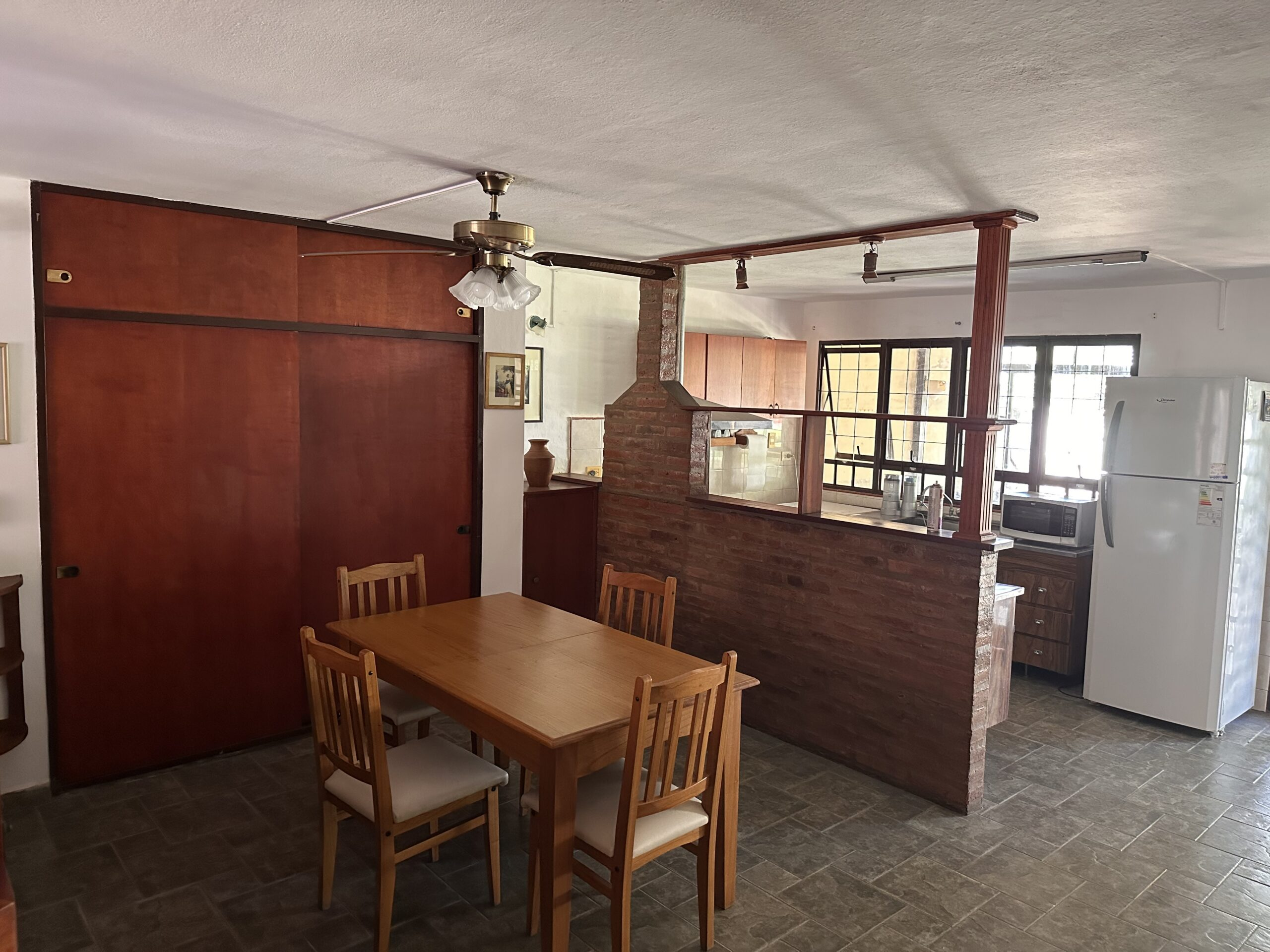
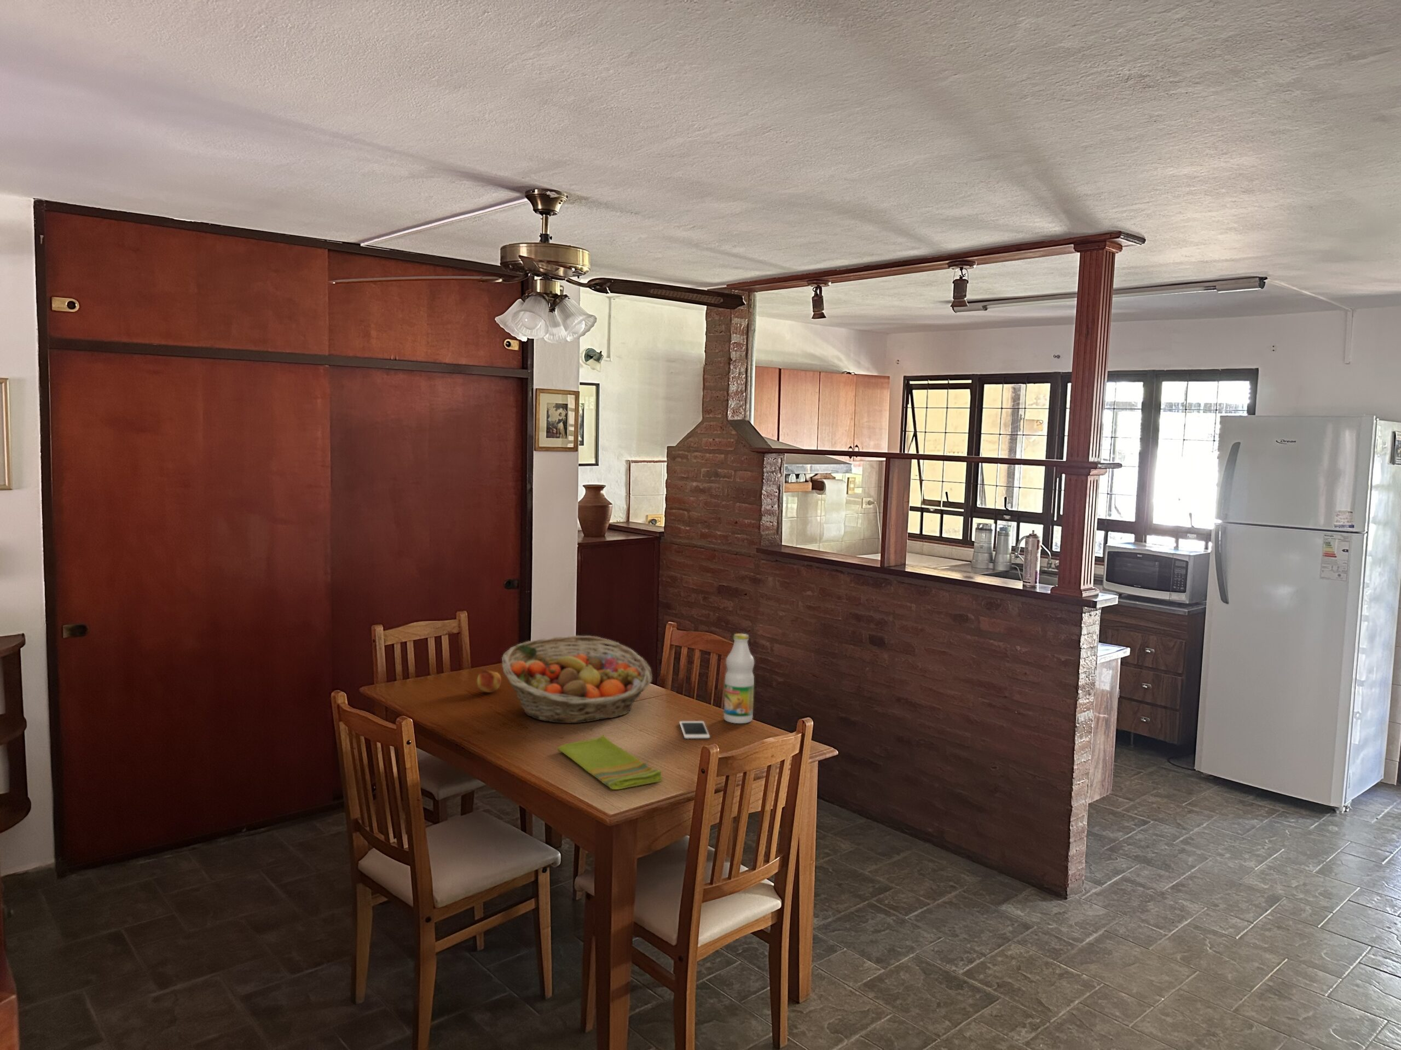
+ bottle (739, 677)
+ cell phone (694, 729)
+ fruit basket (577, 678)
+ fruit (489, 681)
+ dish towel (608, 760)
